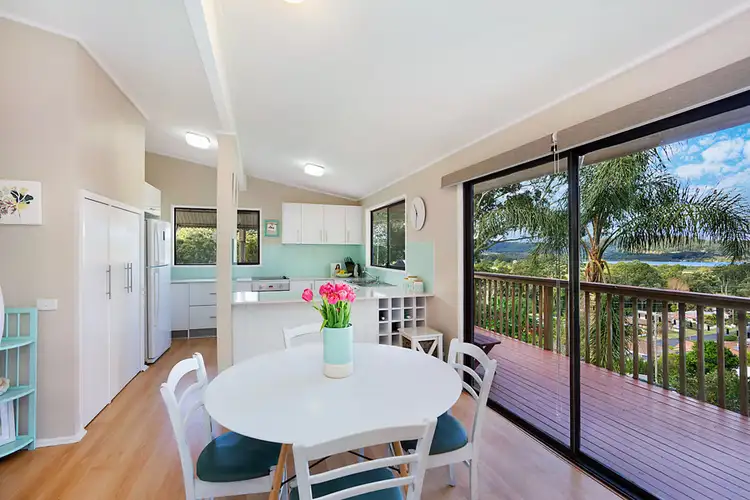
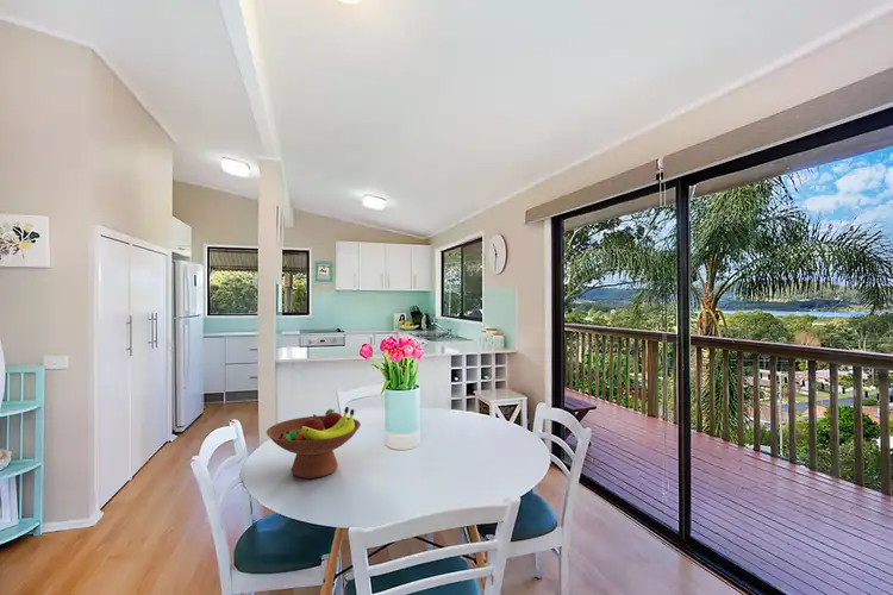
+ fruit bowl (314, 439)
